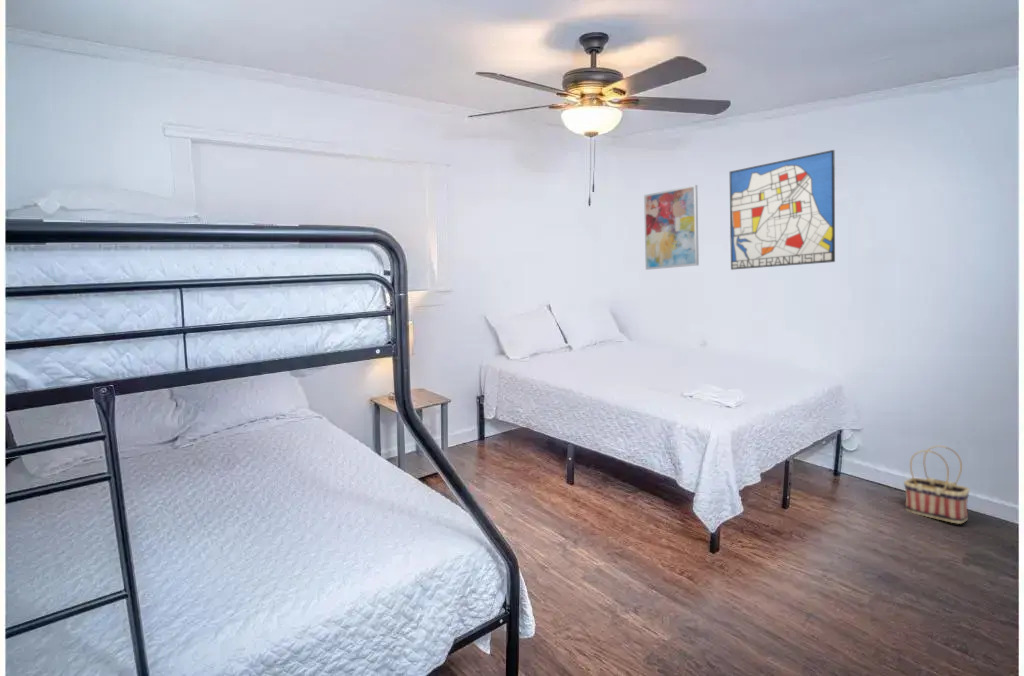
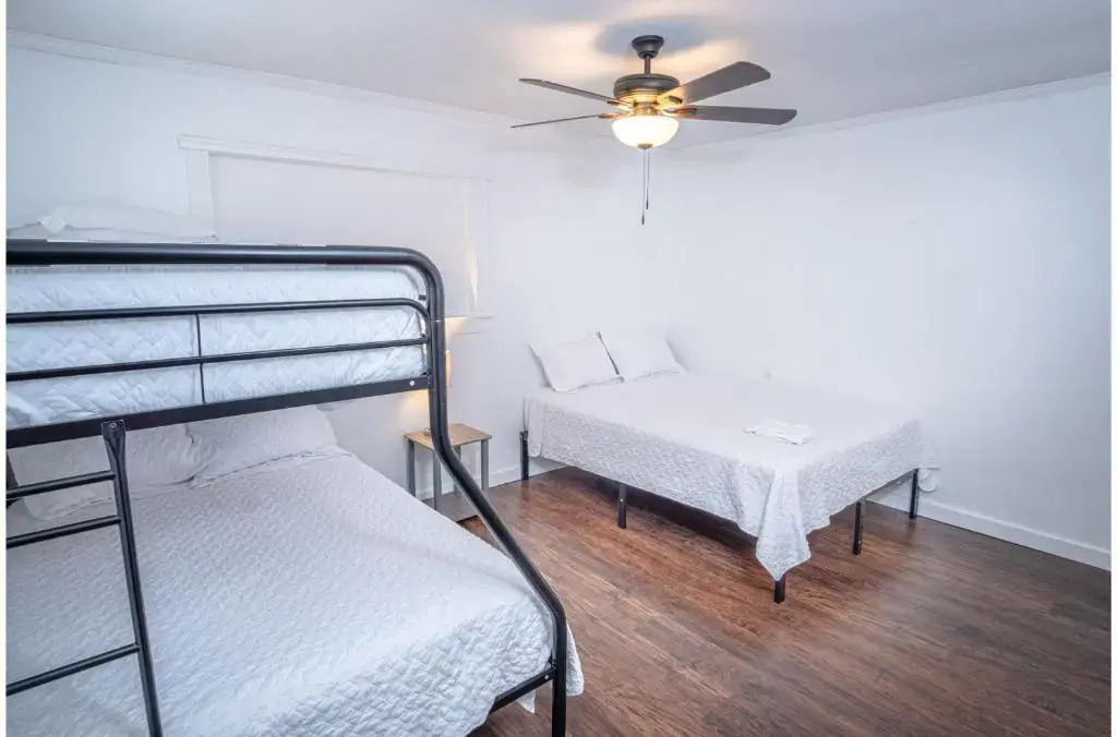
- wall art (778, 214)
- basket (936, 481)
- wall art (670, 229)
